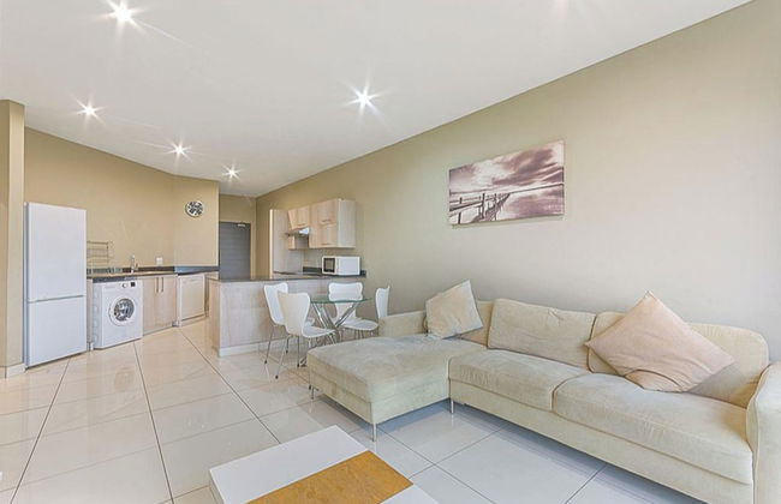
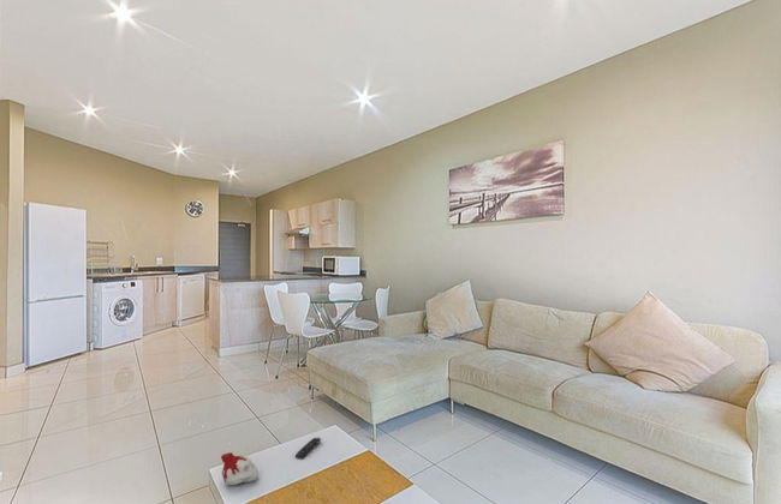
+ remote control (309, 446)
+ candle (239, 466)
